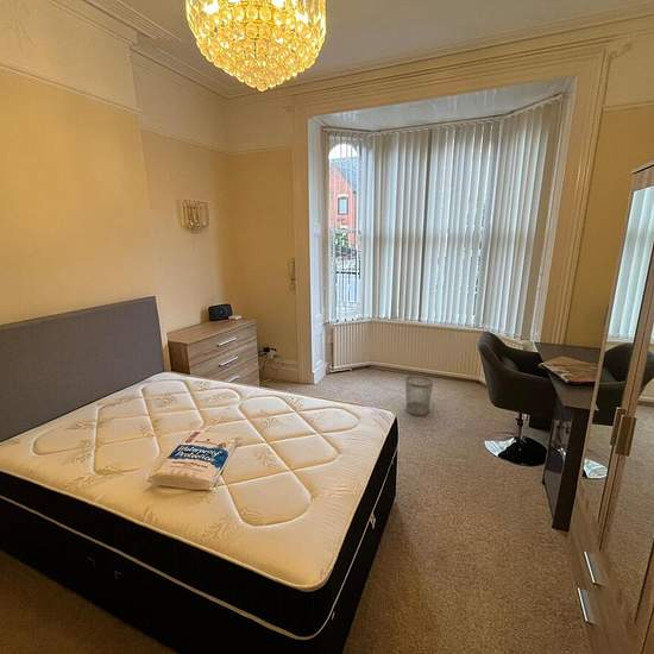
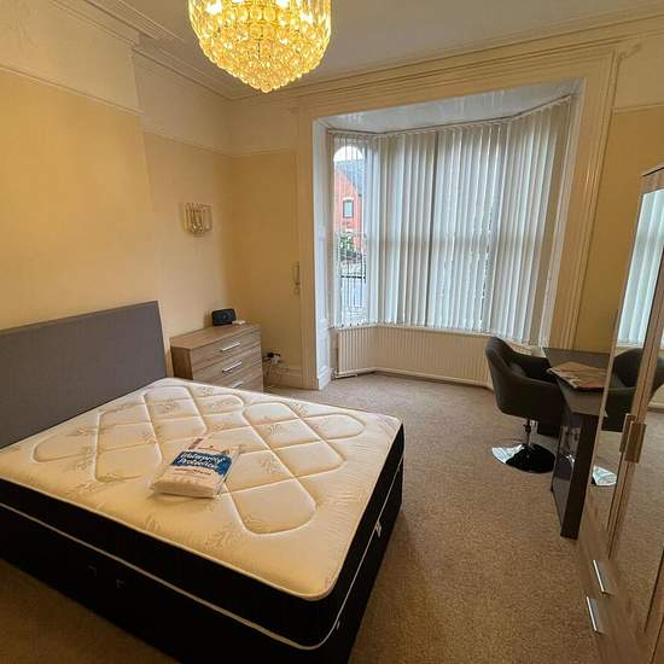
- wastebasket (417, 395)
